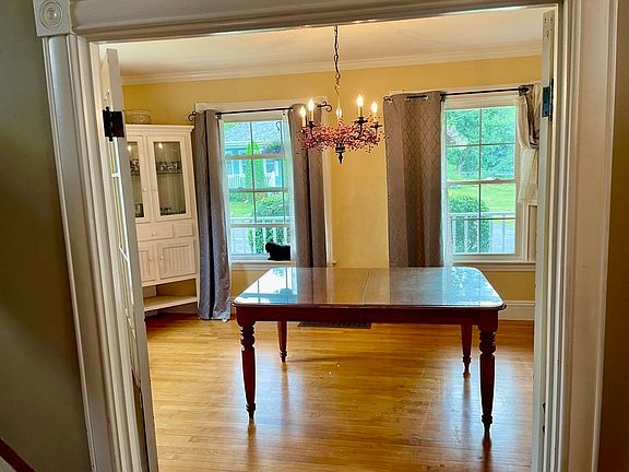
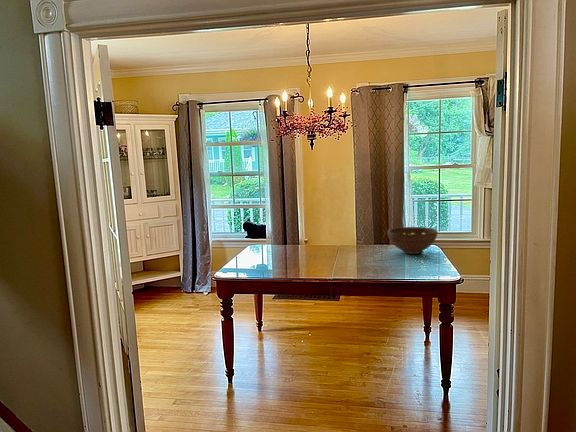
+ fruit bowl (412, 241)
